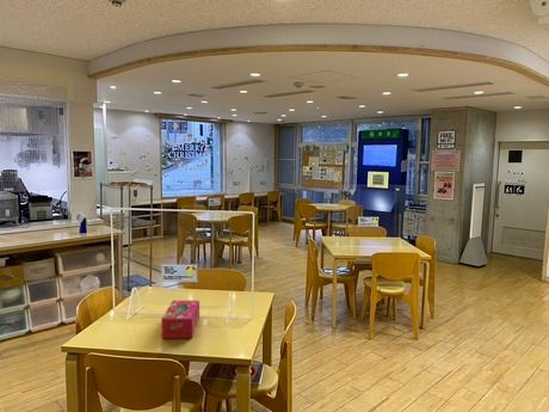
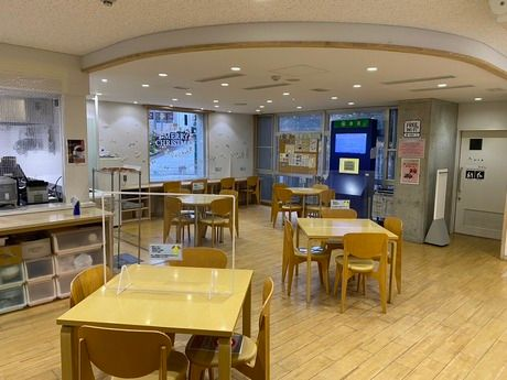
- tissue box (181, 318)
